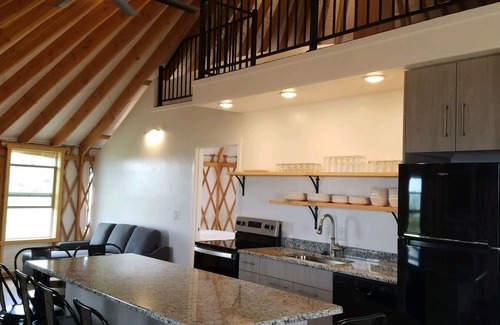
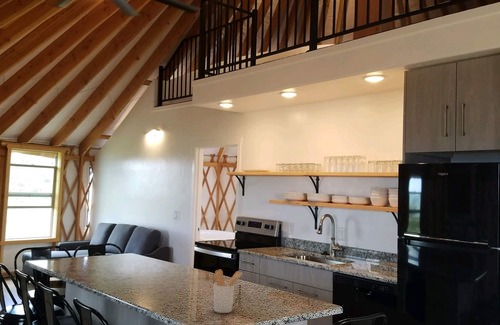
+ utensil holder (228, 290)
